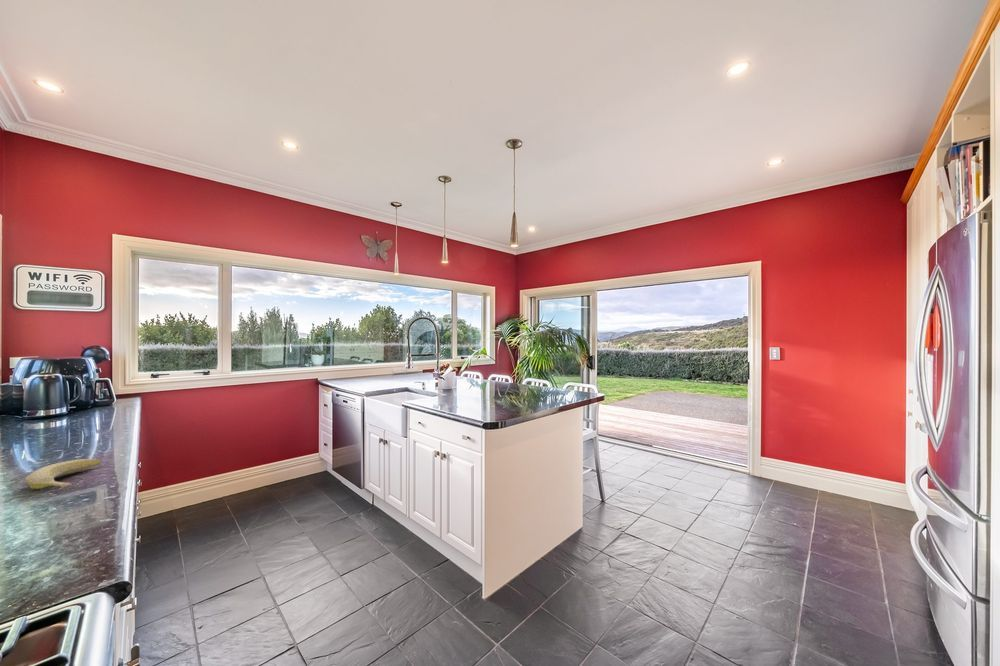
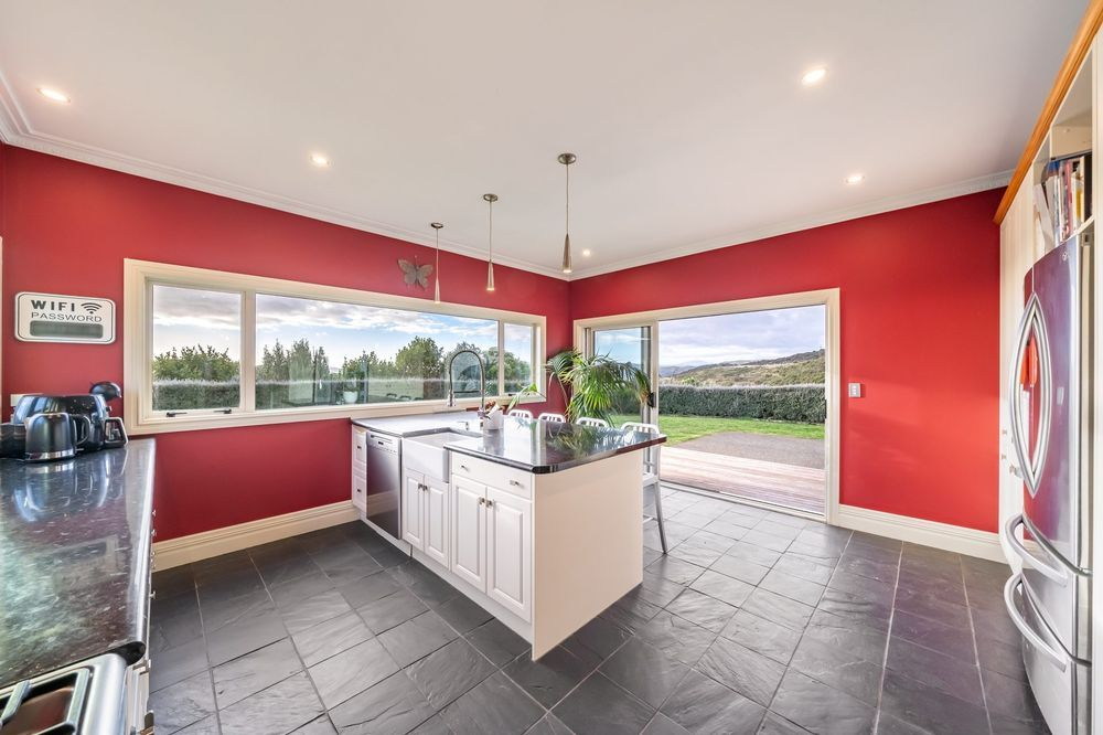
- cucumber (65, 473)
